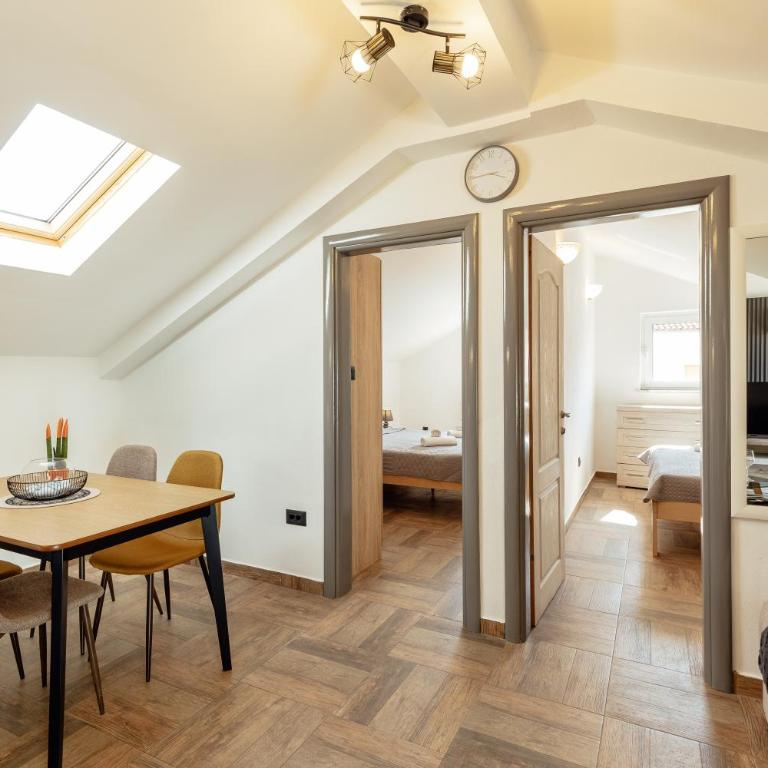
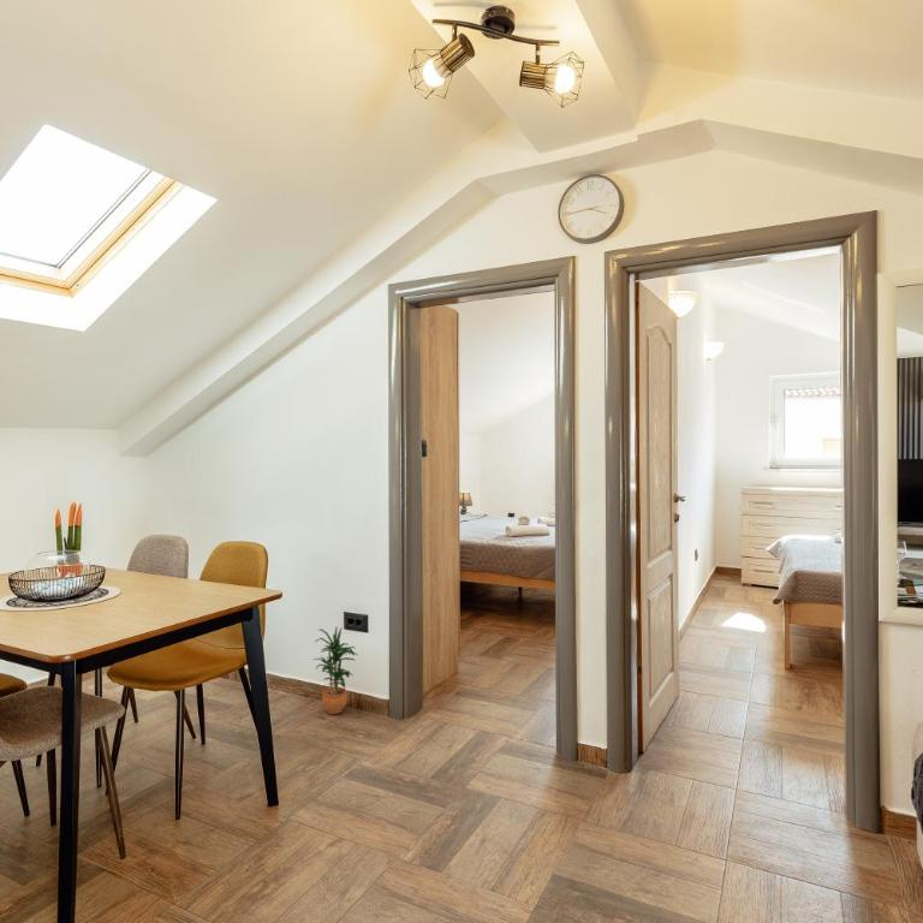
+ potted plant (338, 669)
